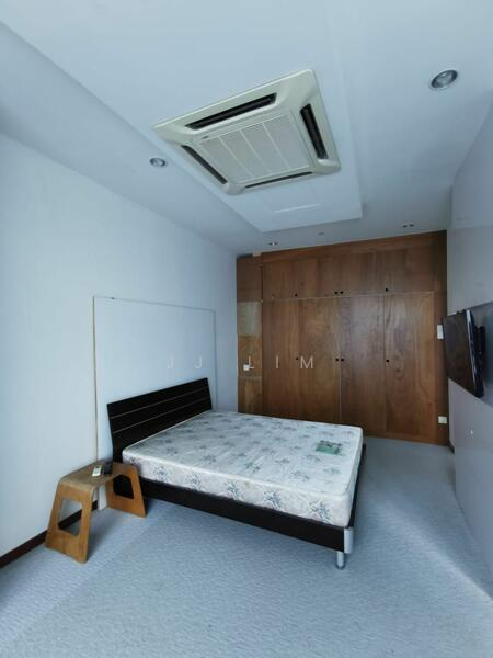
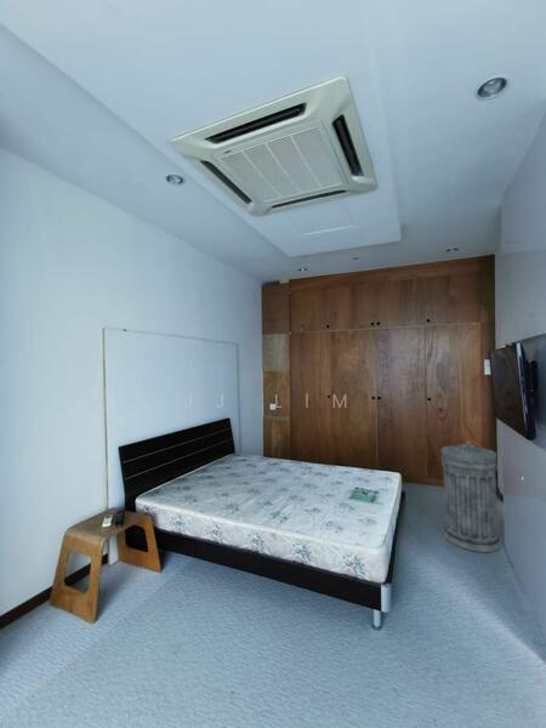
+ trash can (468, 490)
